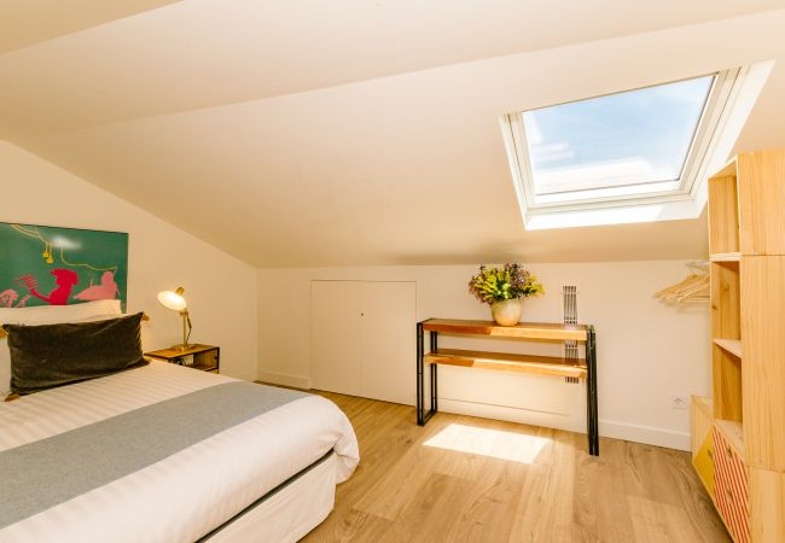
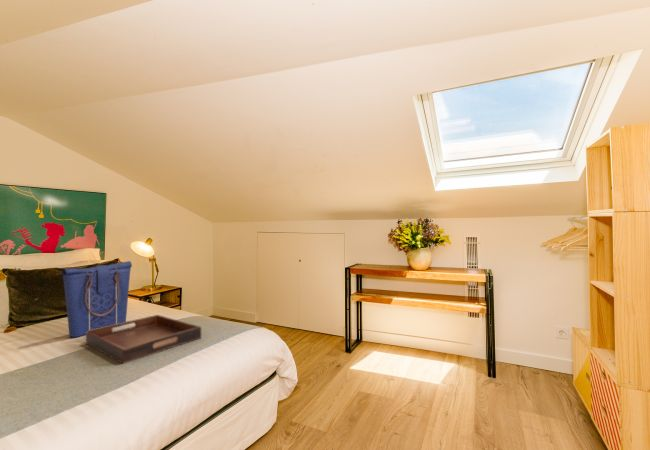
+ serving tray (143, 334)
+ tote bag (99, 296)
